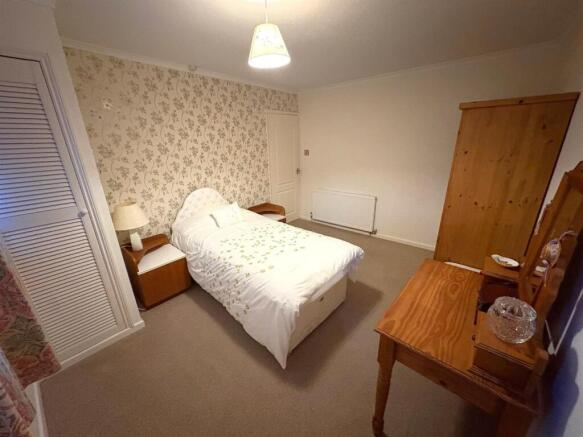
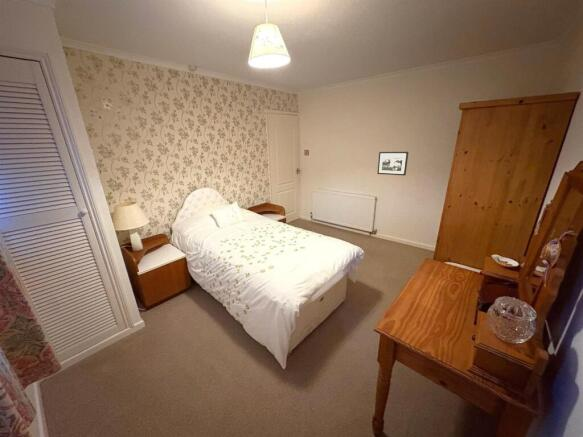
+ picture frame (392, 163)
